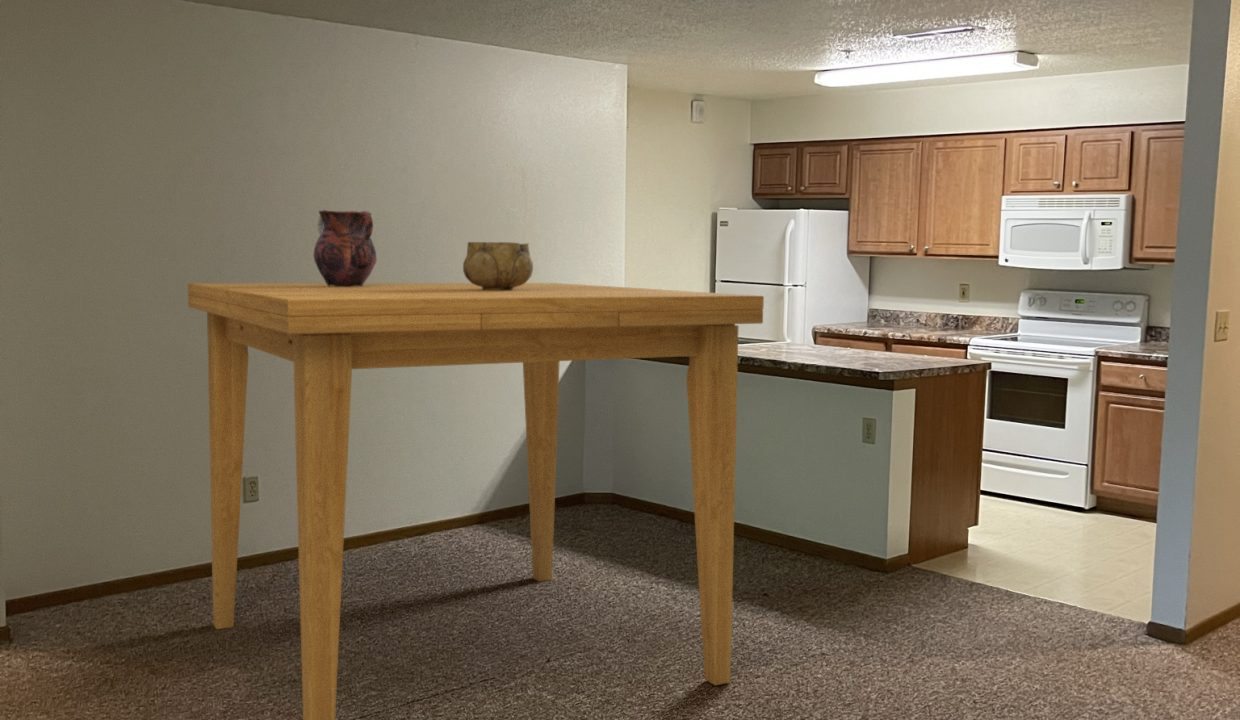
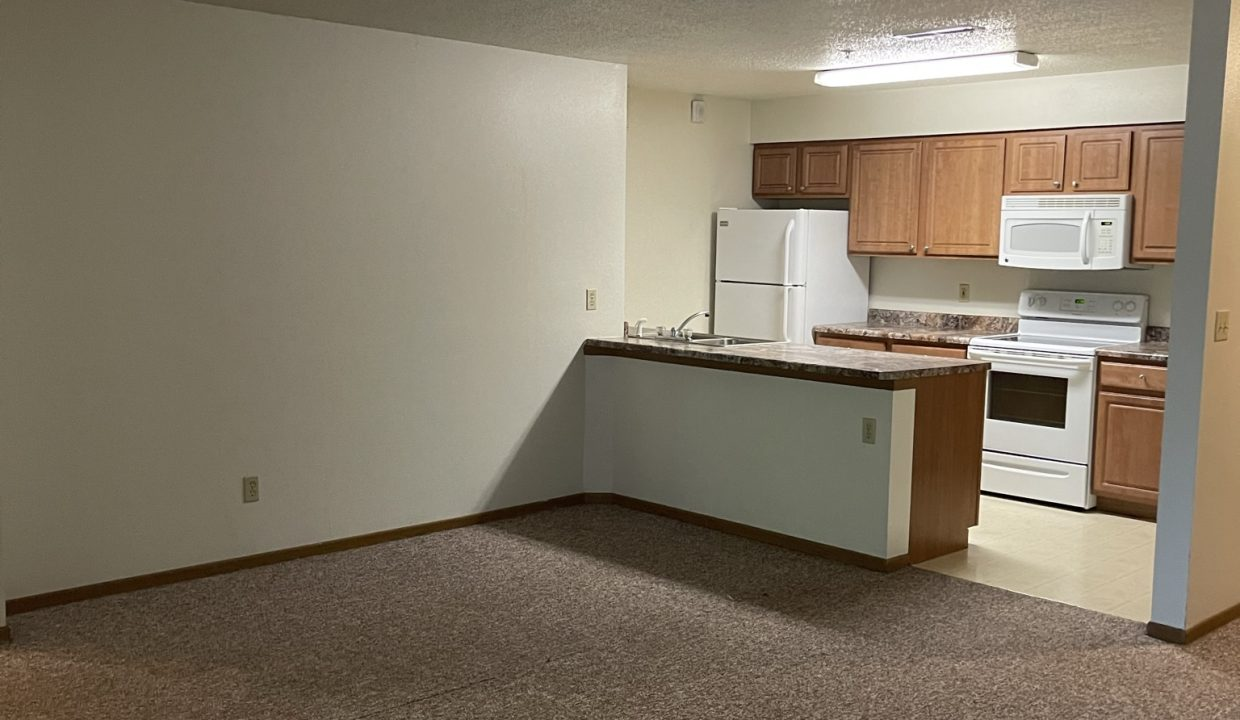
- decorative bowl (497, 265)
- dining table (527, 462)
- vase (345, 247)
